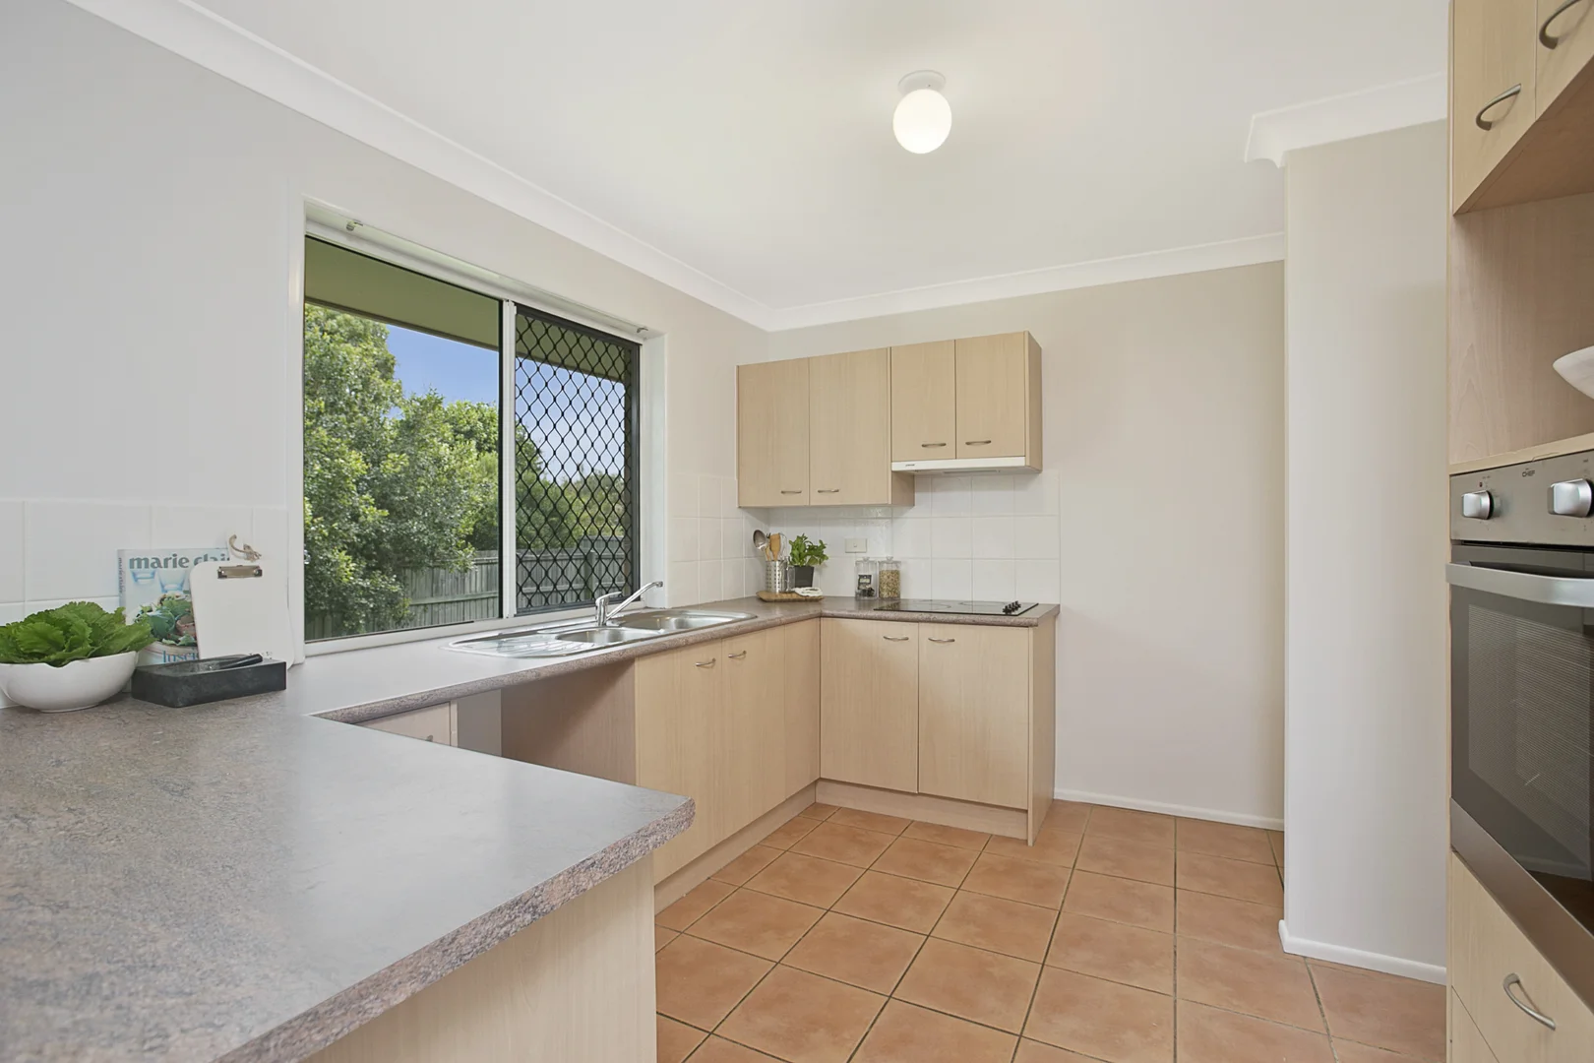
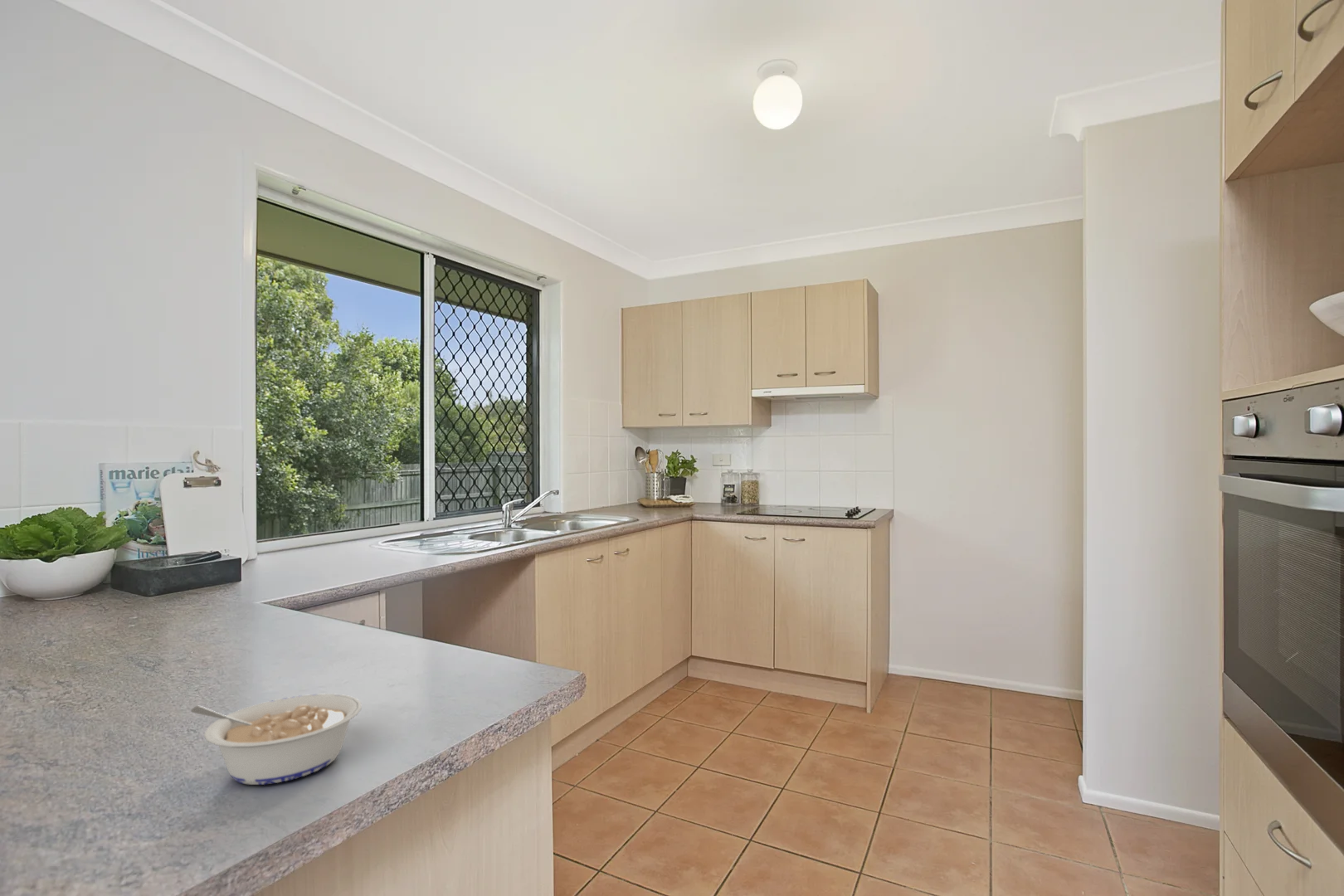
+ legume (280, 737)
